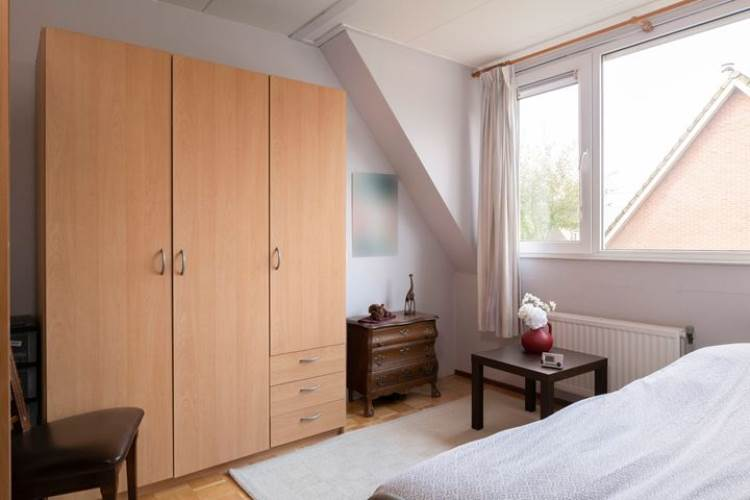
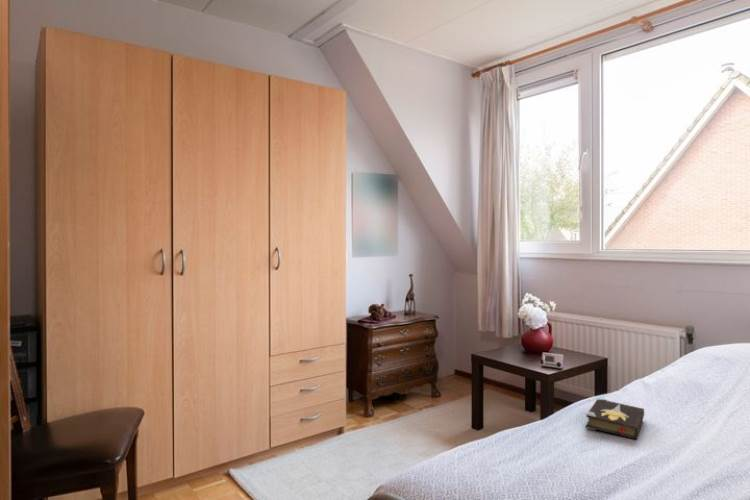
+ hardback book (615, 416)
